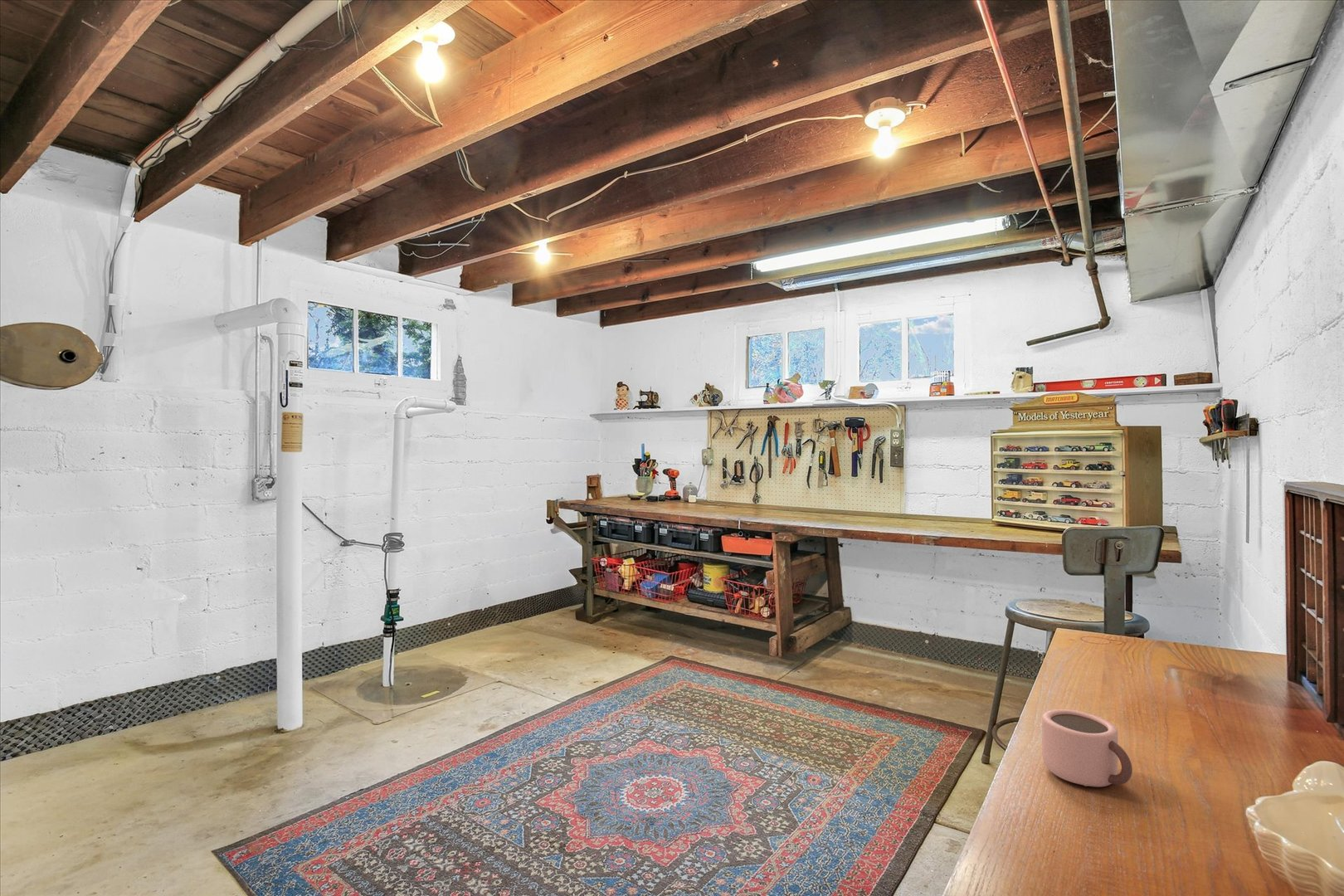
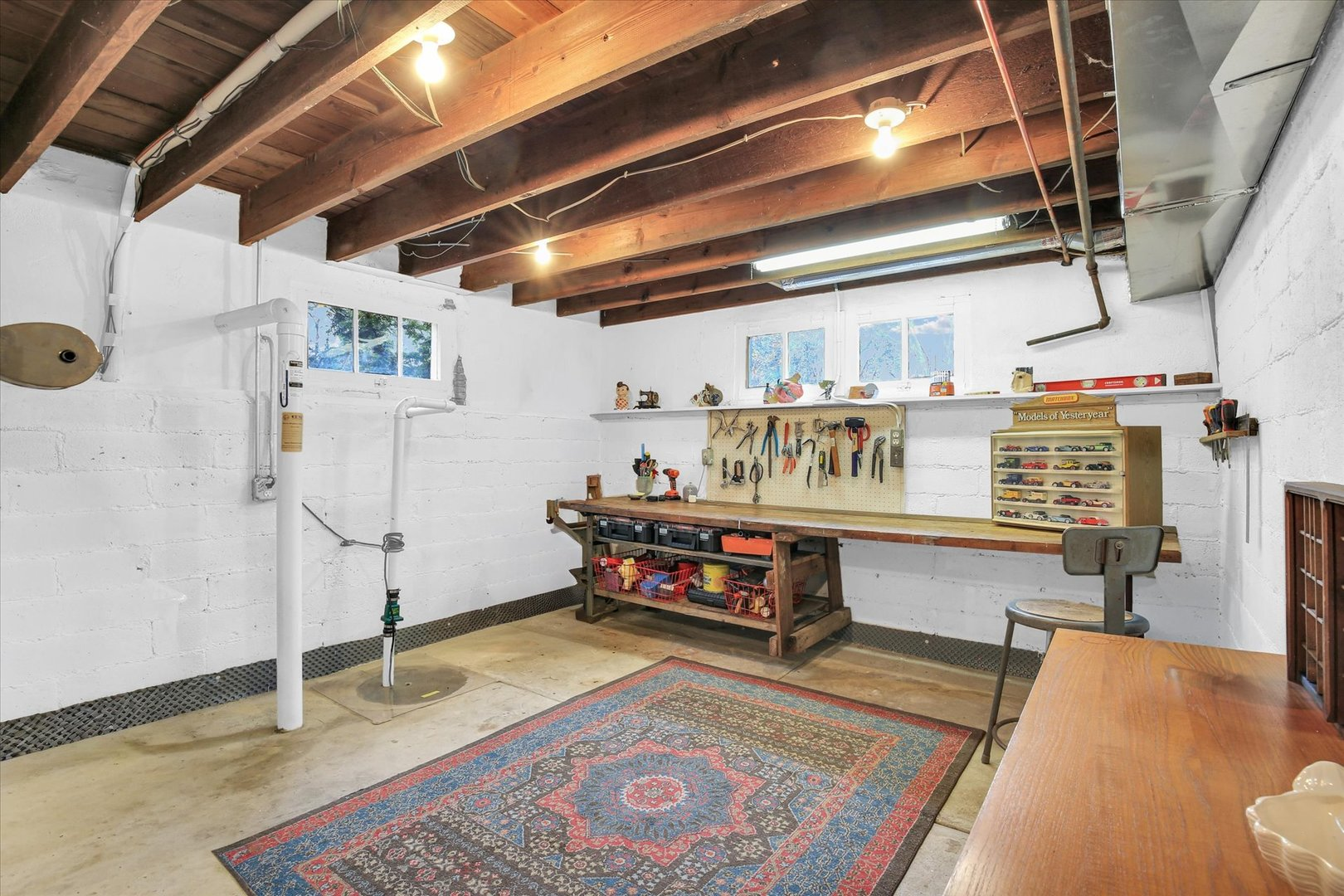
- mug (1088, 751)
